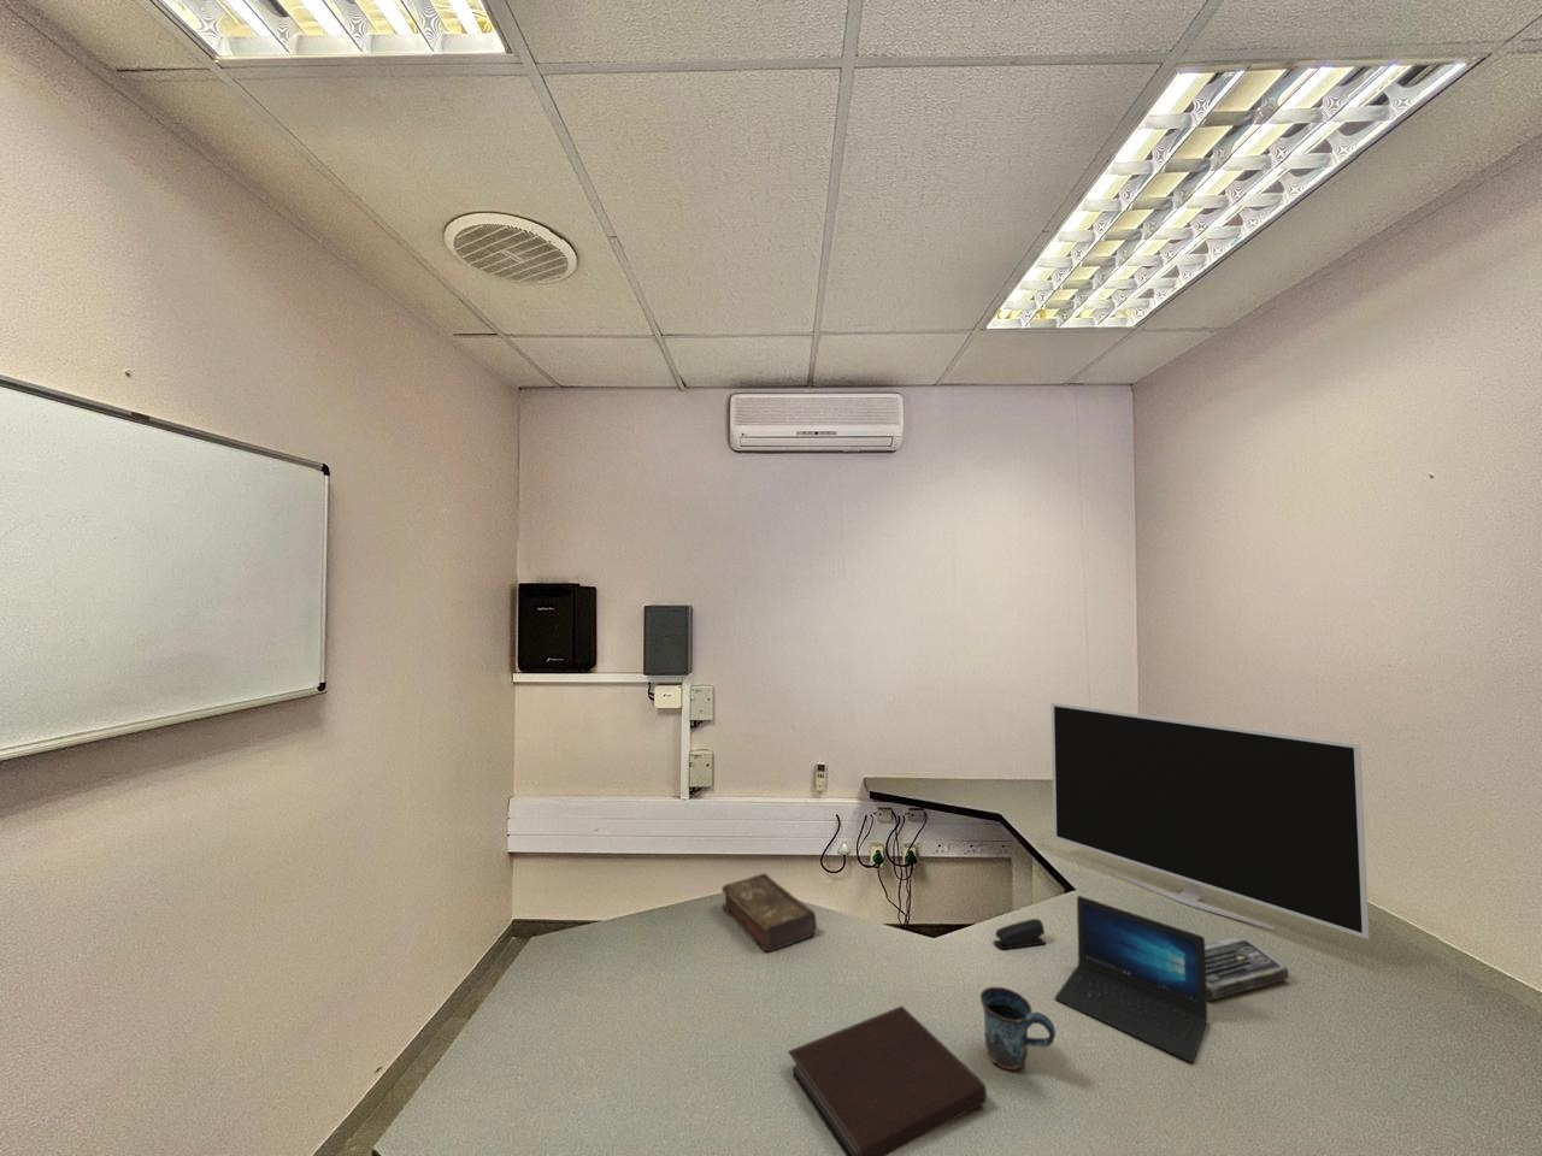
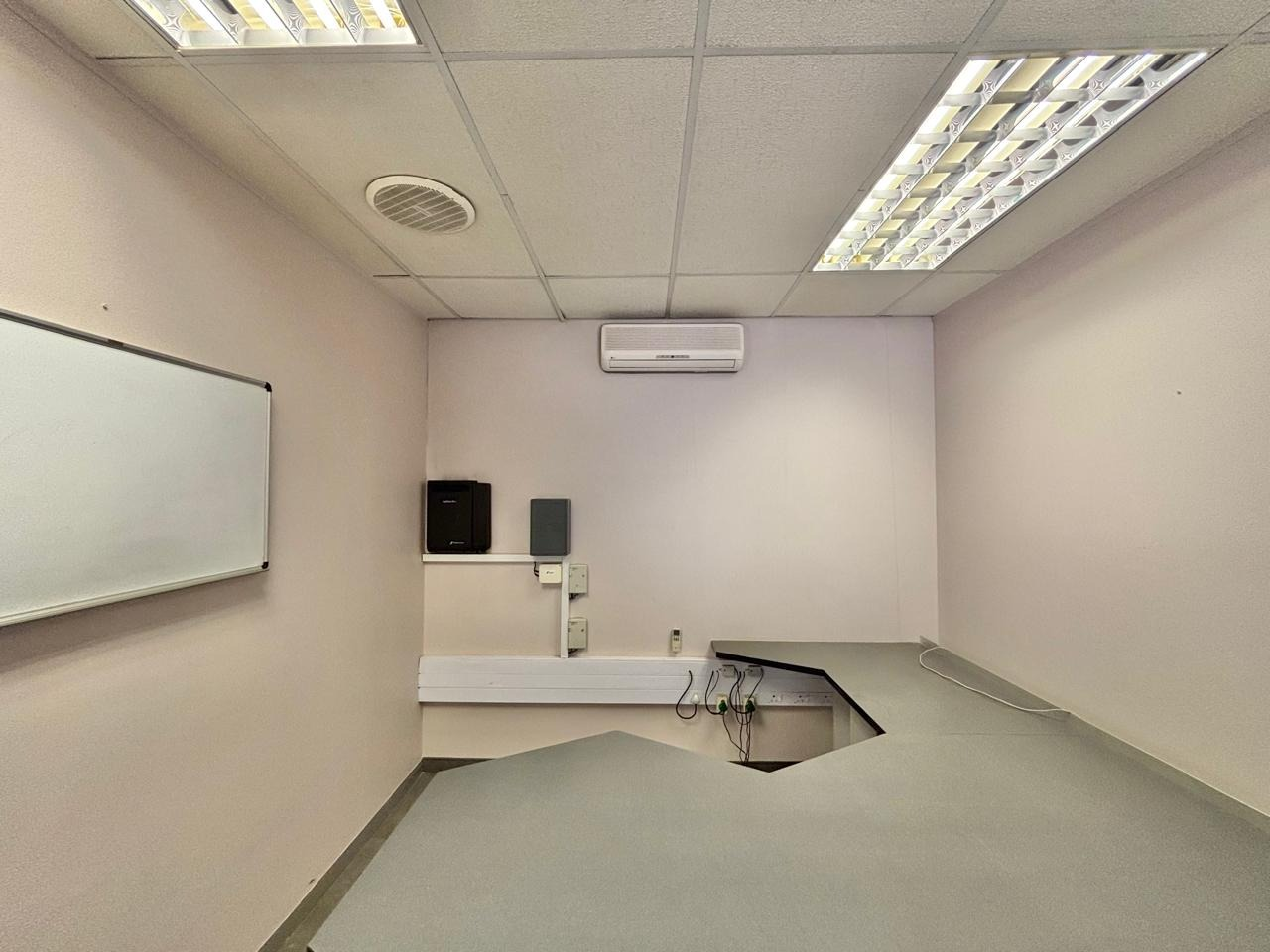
- book (766, 908)
- stapler (1019, 933)
- laptop (1128, 968)
- mug (1013, 1035)
- monitor (1185, 807)
- keyboard (1223, 963)
- notebook (883, 1077)
